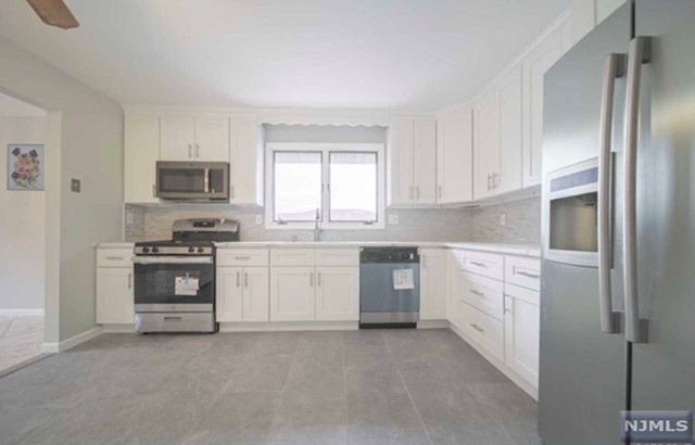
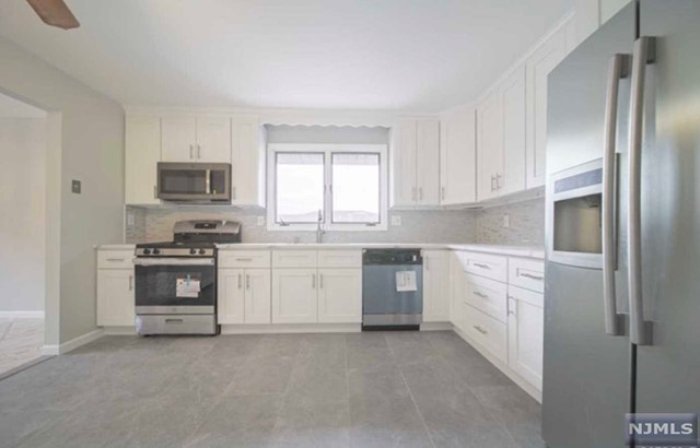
- wall art (28, 167)
